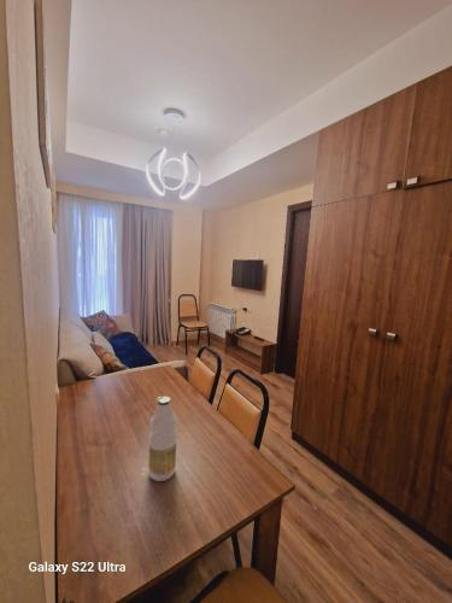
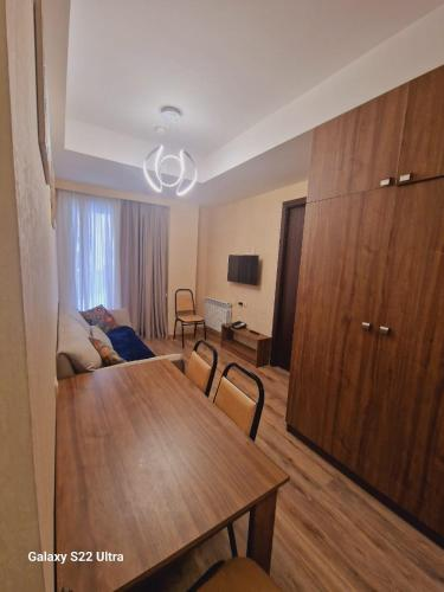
- bottle (163, 435)
